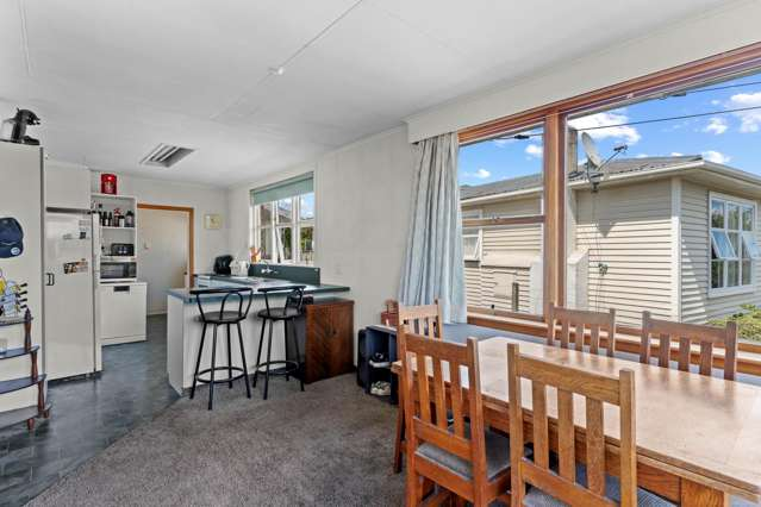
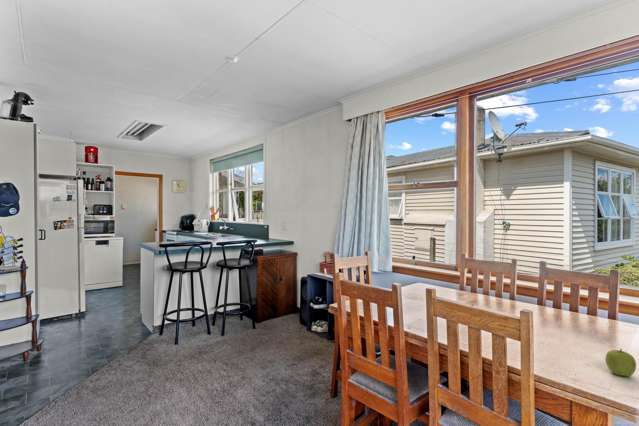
+ fruit (620, 361)
